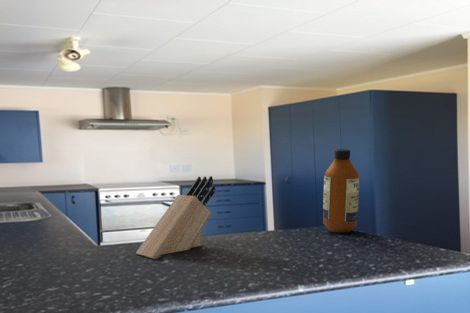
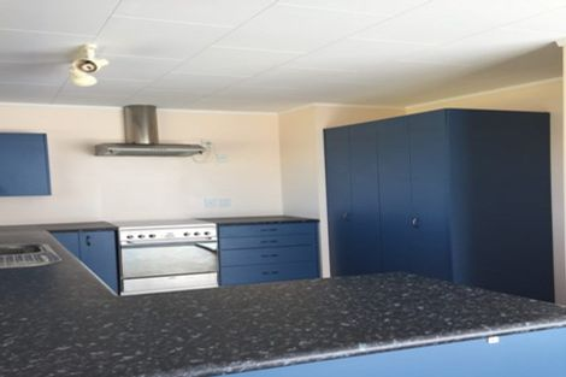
- knife block (179, 213)
- bottle (340, 190)
